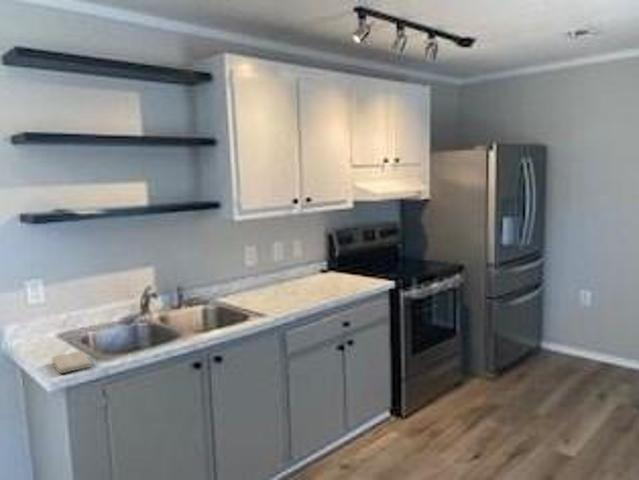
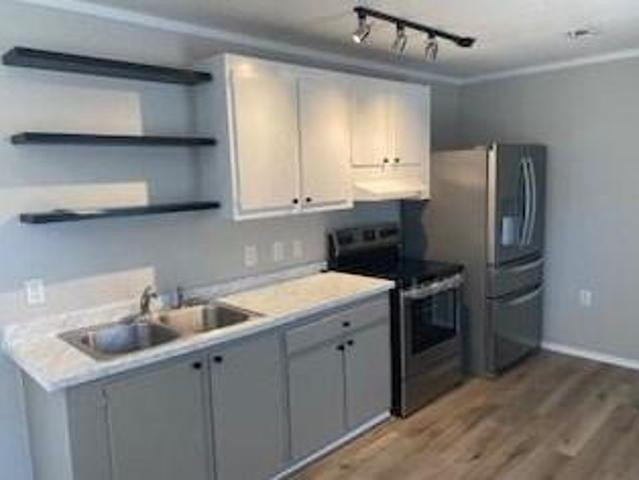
- washcloth (71, 361)
